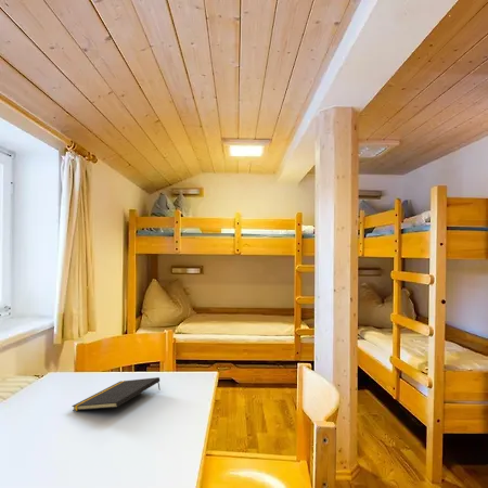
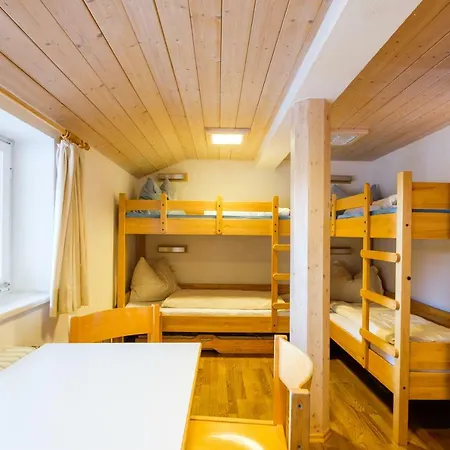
- notepad (118, 393)
